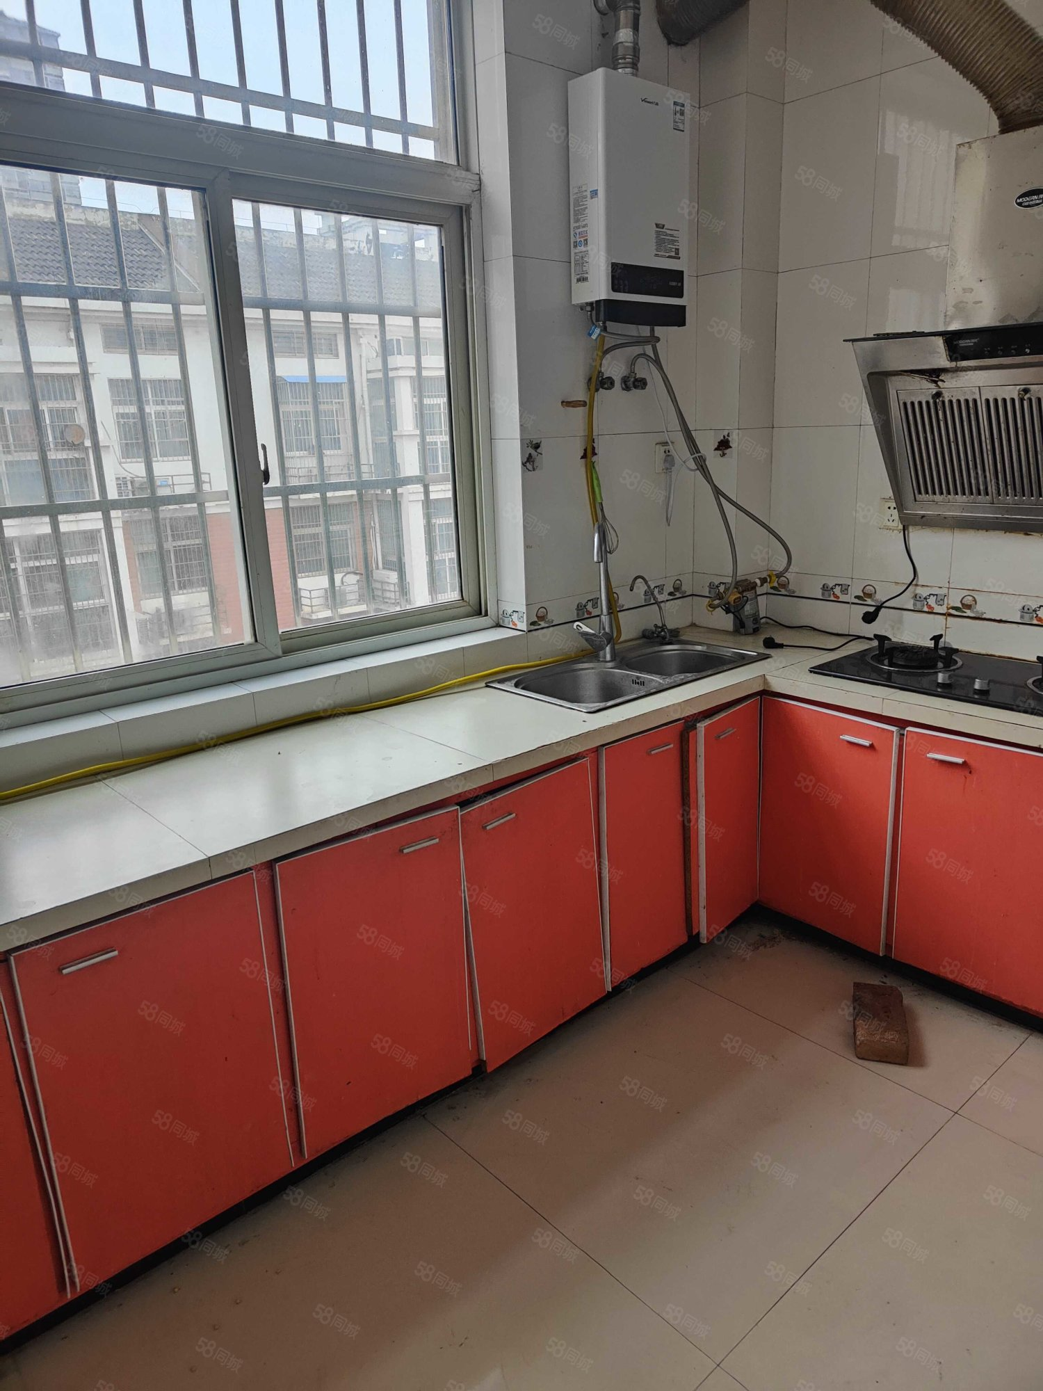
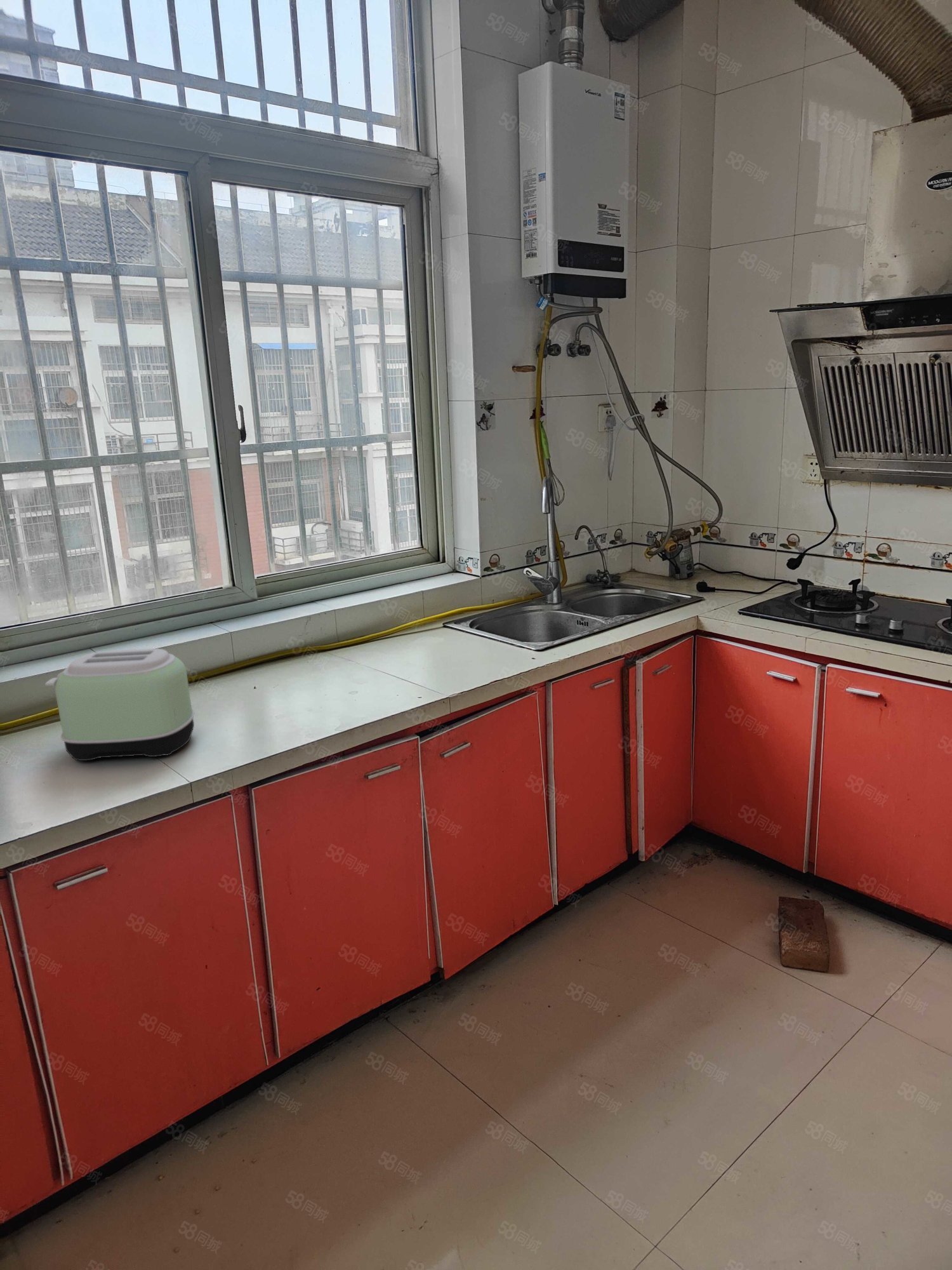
+ toaster (121, 703)
